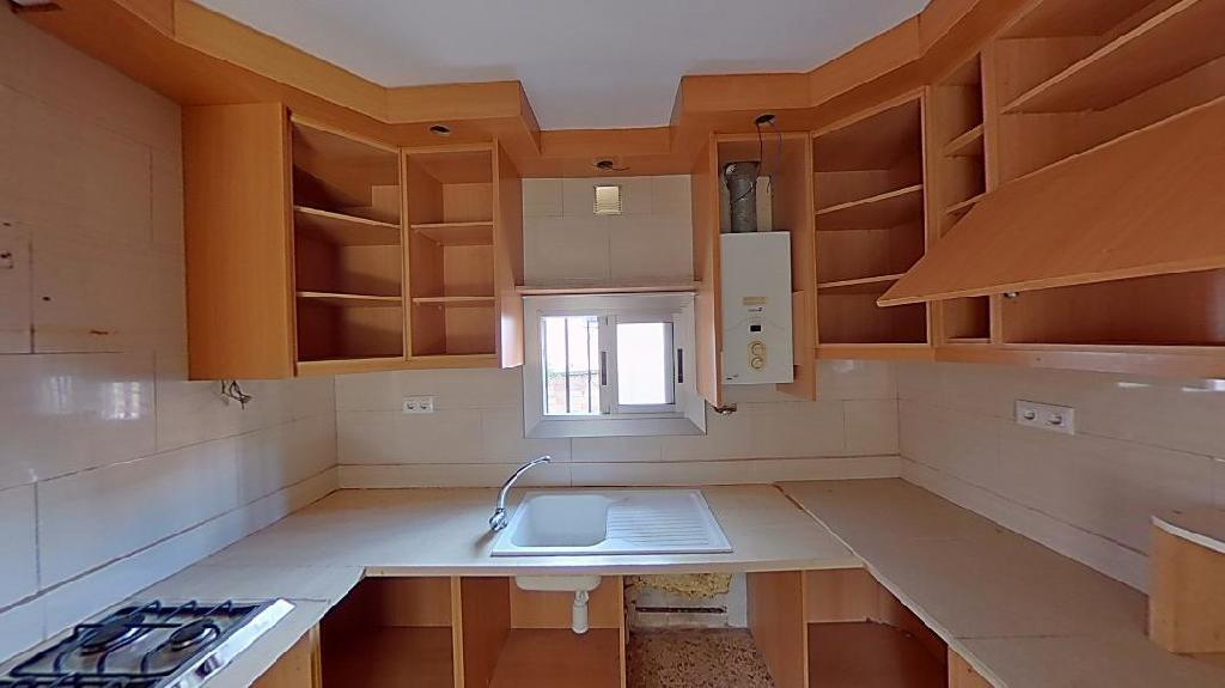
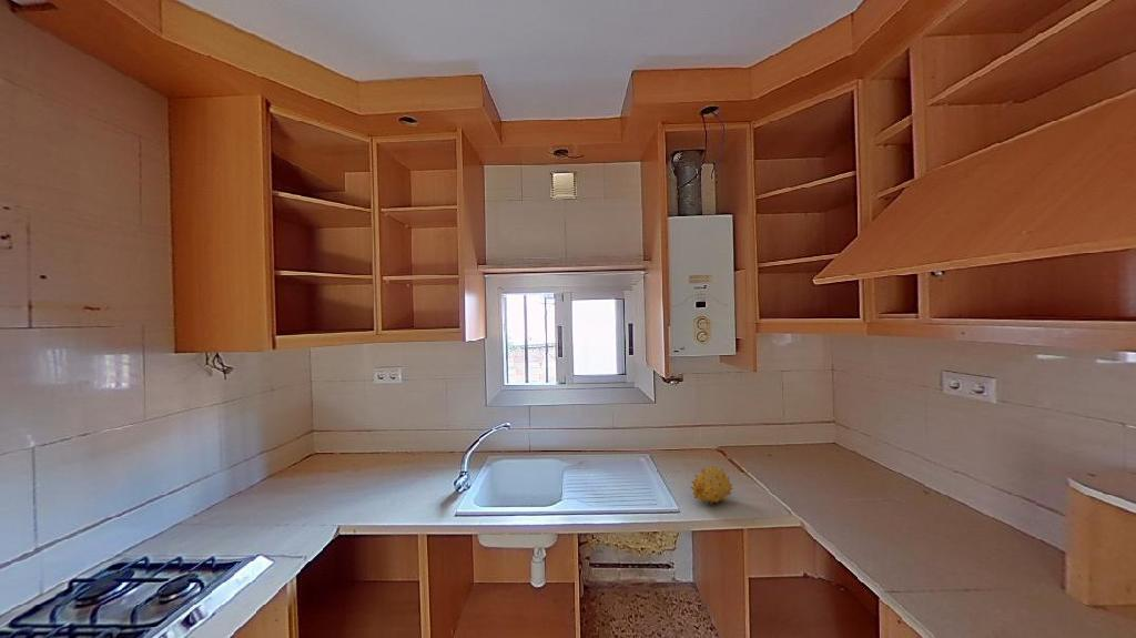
+ fruit (710, 485)
